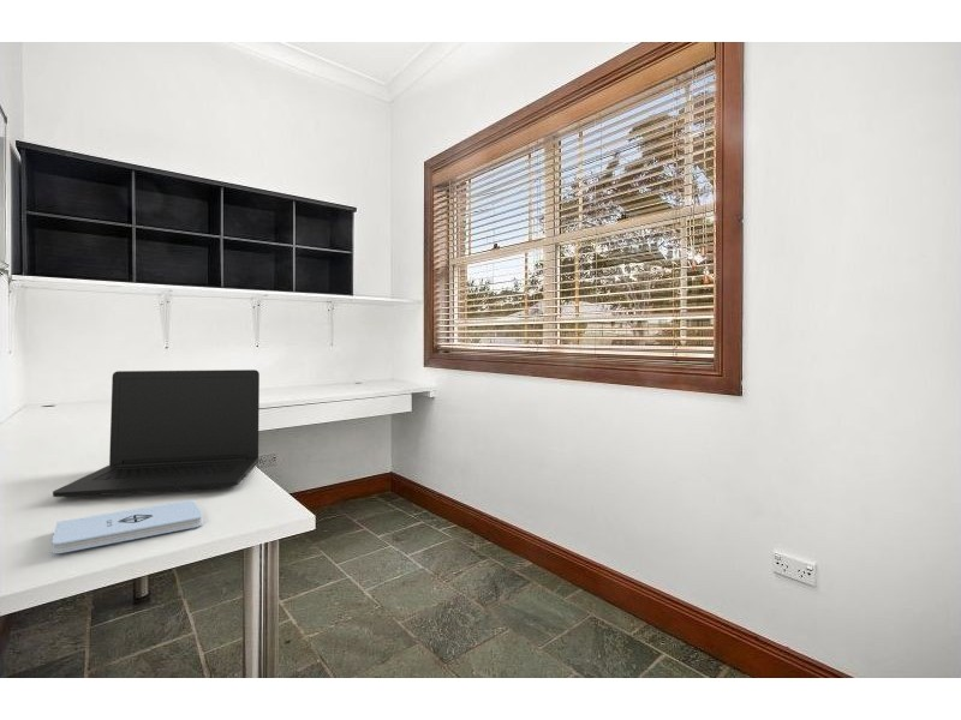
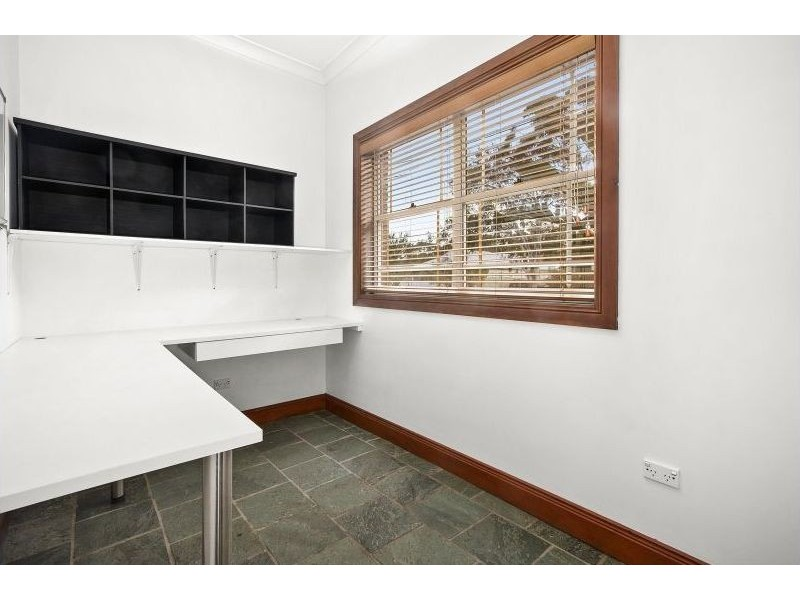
- notepad (131, 523)
- laptop (169, 425)
